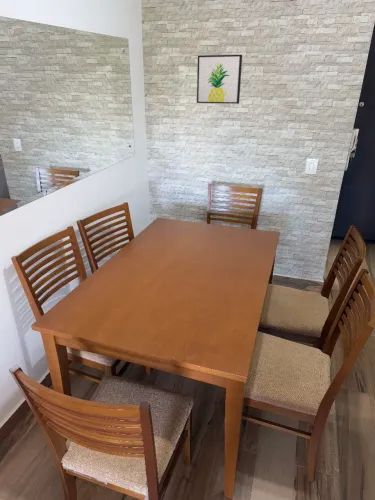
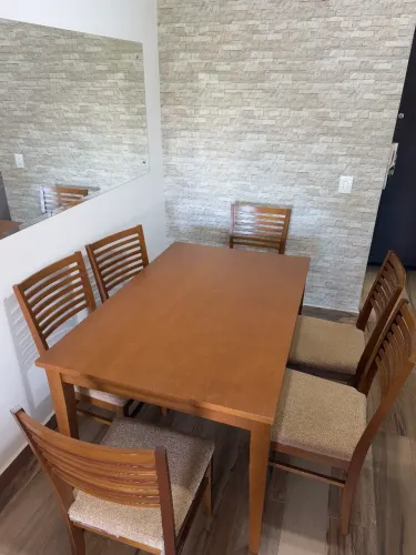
- wall art (218, 79)
